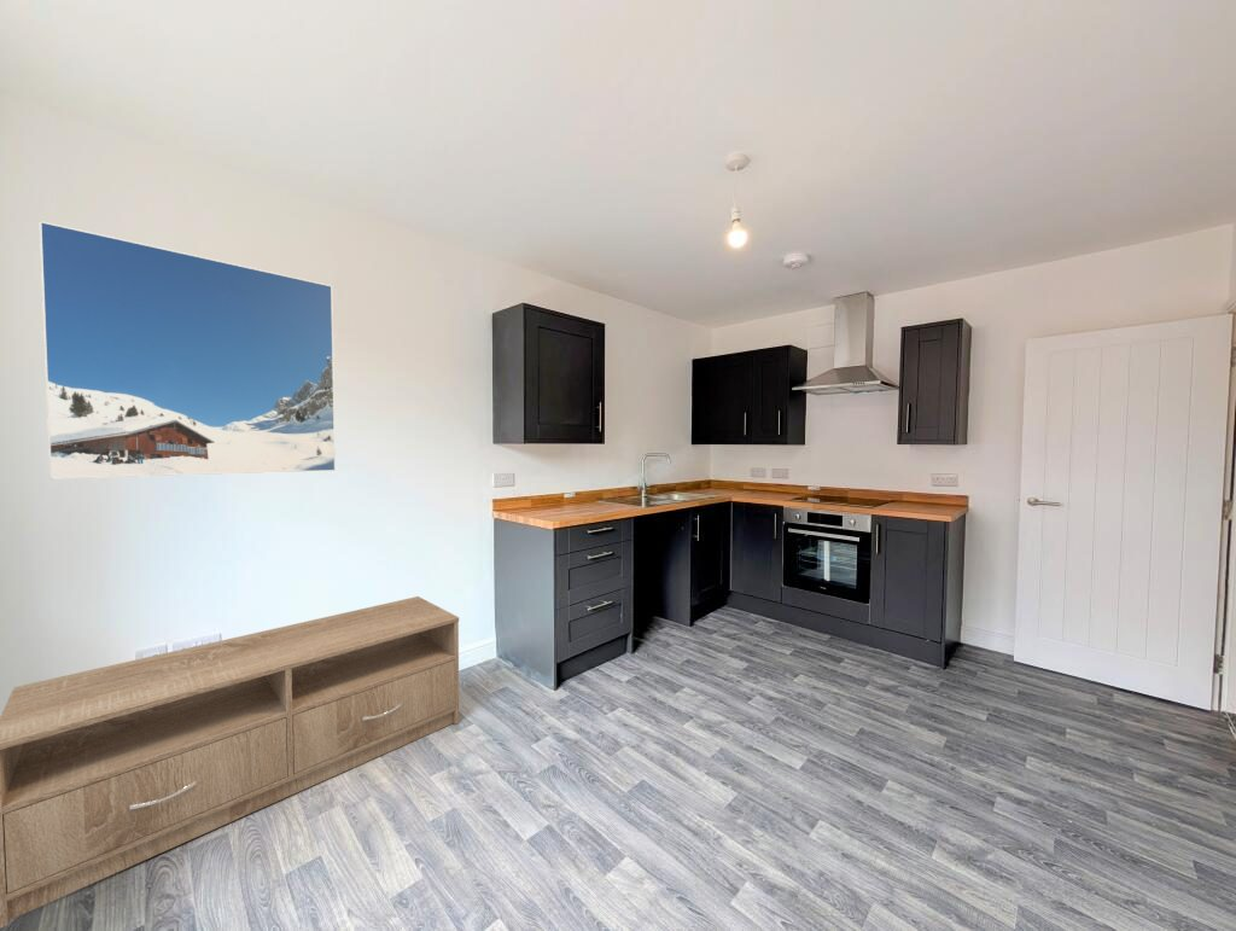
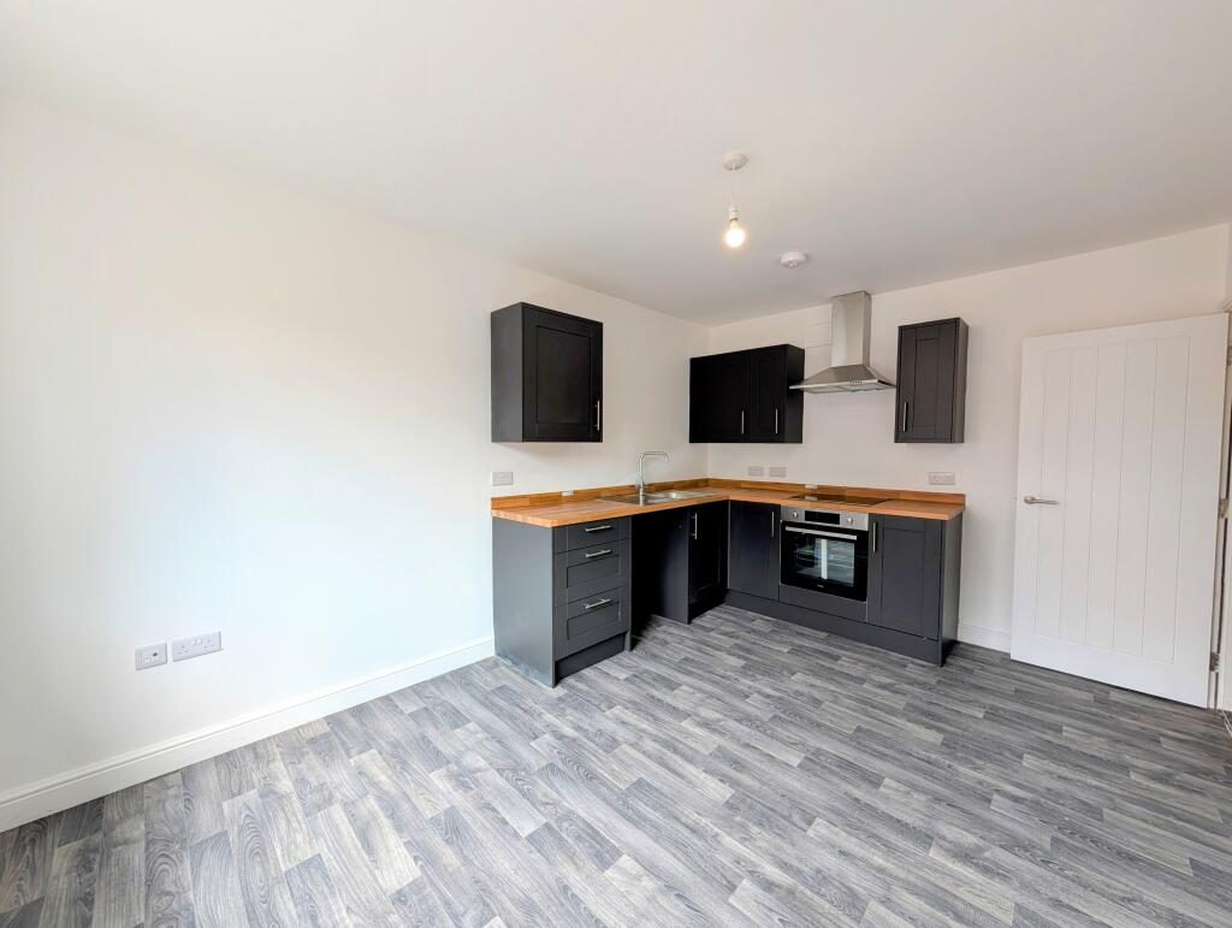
- tv stand (276, 709)
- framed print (212, 367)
